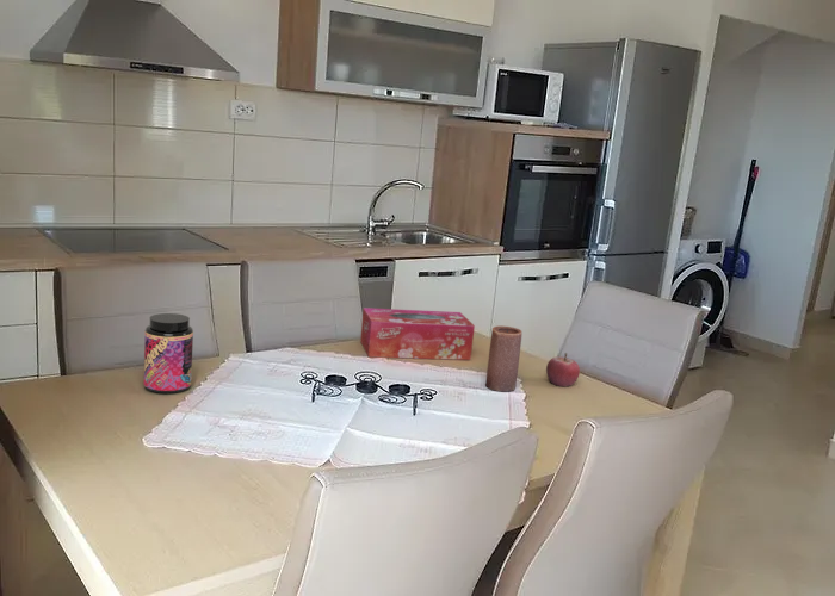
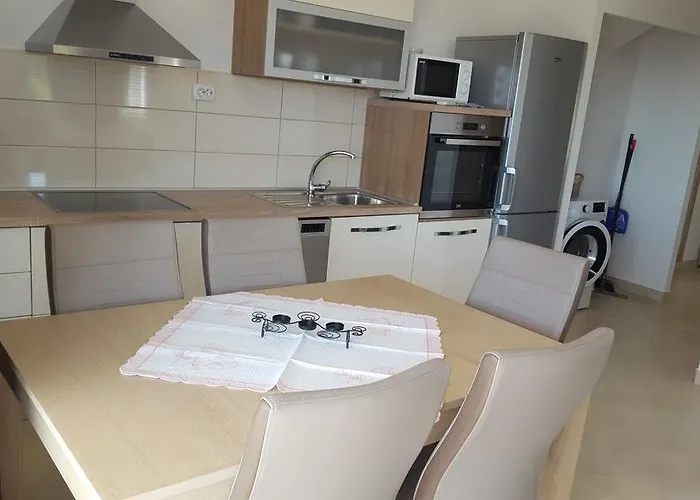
- jar (168, 352)
- candle (503, 358)
- tissue box (415, 333)
- fruit (563, 368)
